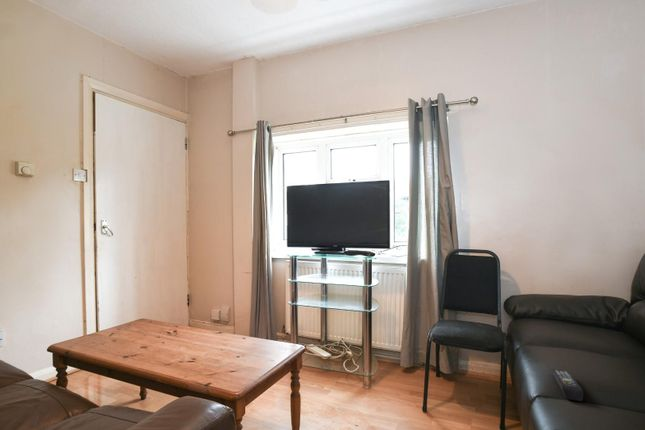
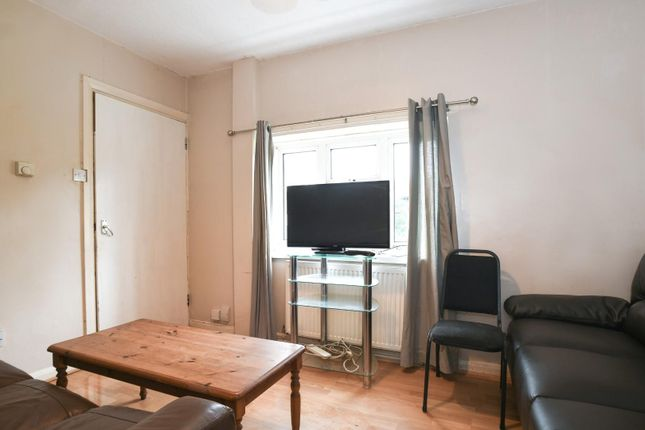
- remote control (566, 382)
